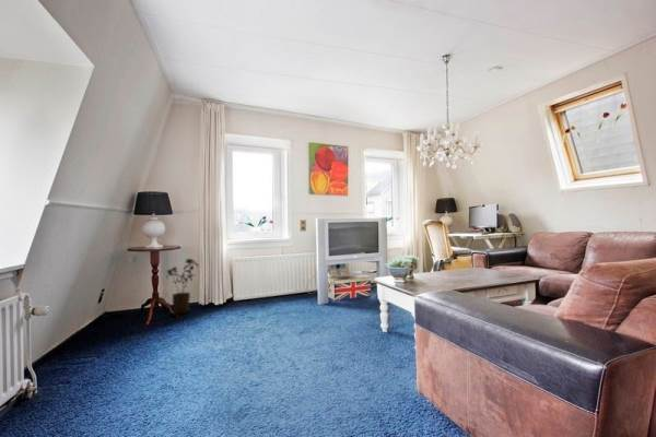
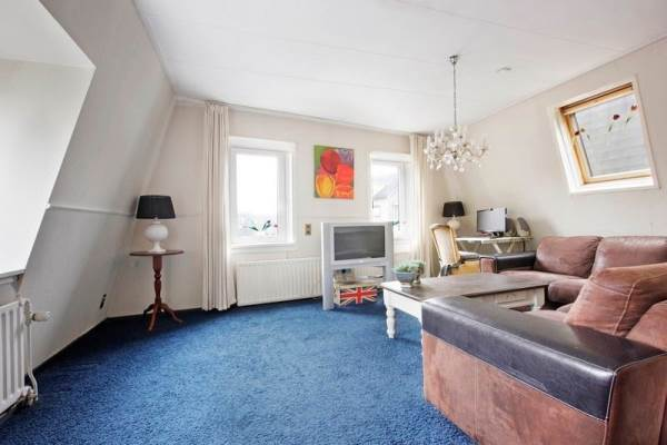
- house plant (183, 283)
